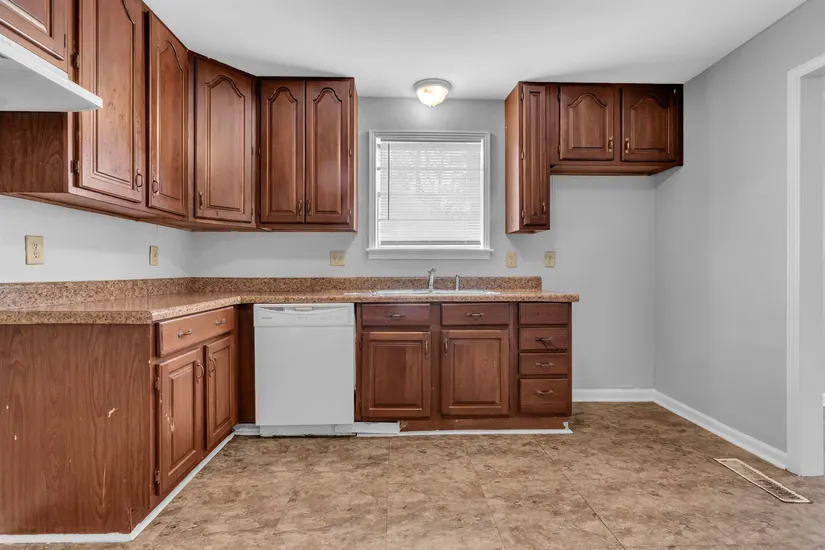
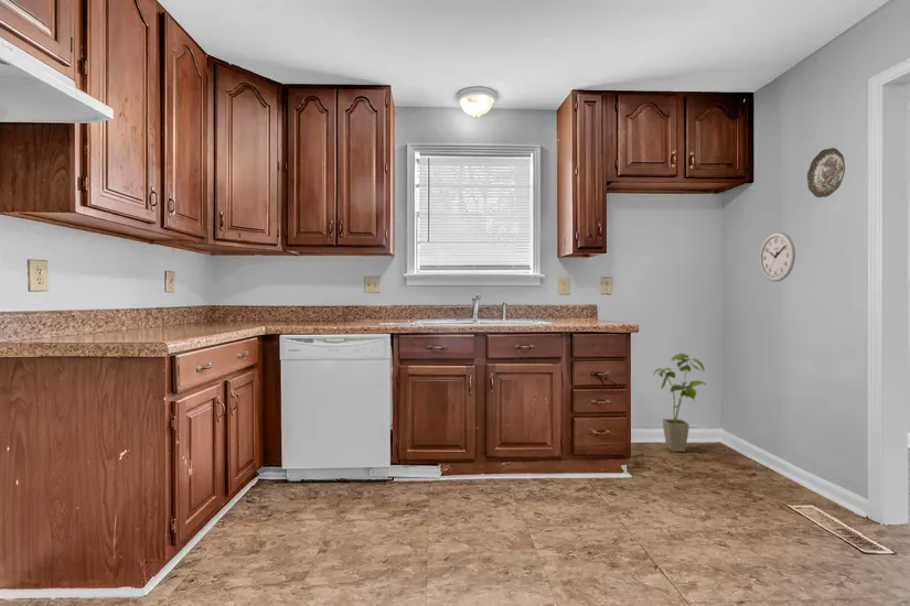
+ house plant (681, 401)
+ wall clock (775, 257)
+ decorative plate (826, 173)
